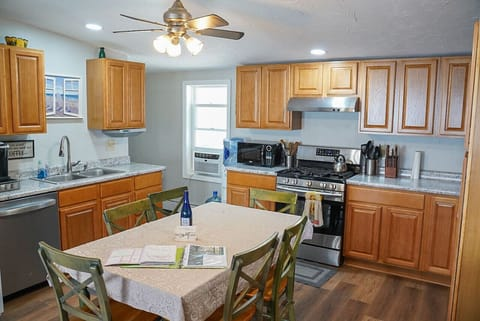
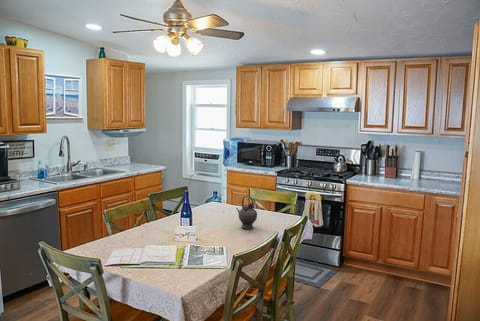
+ teapot (245, 211)
